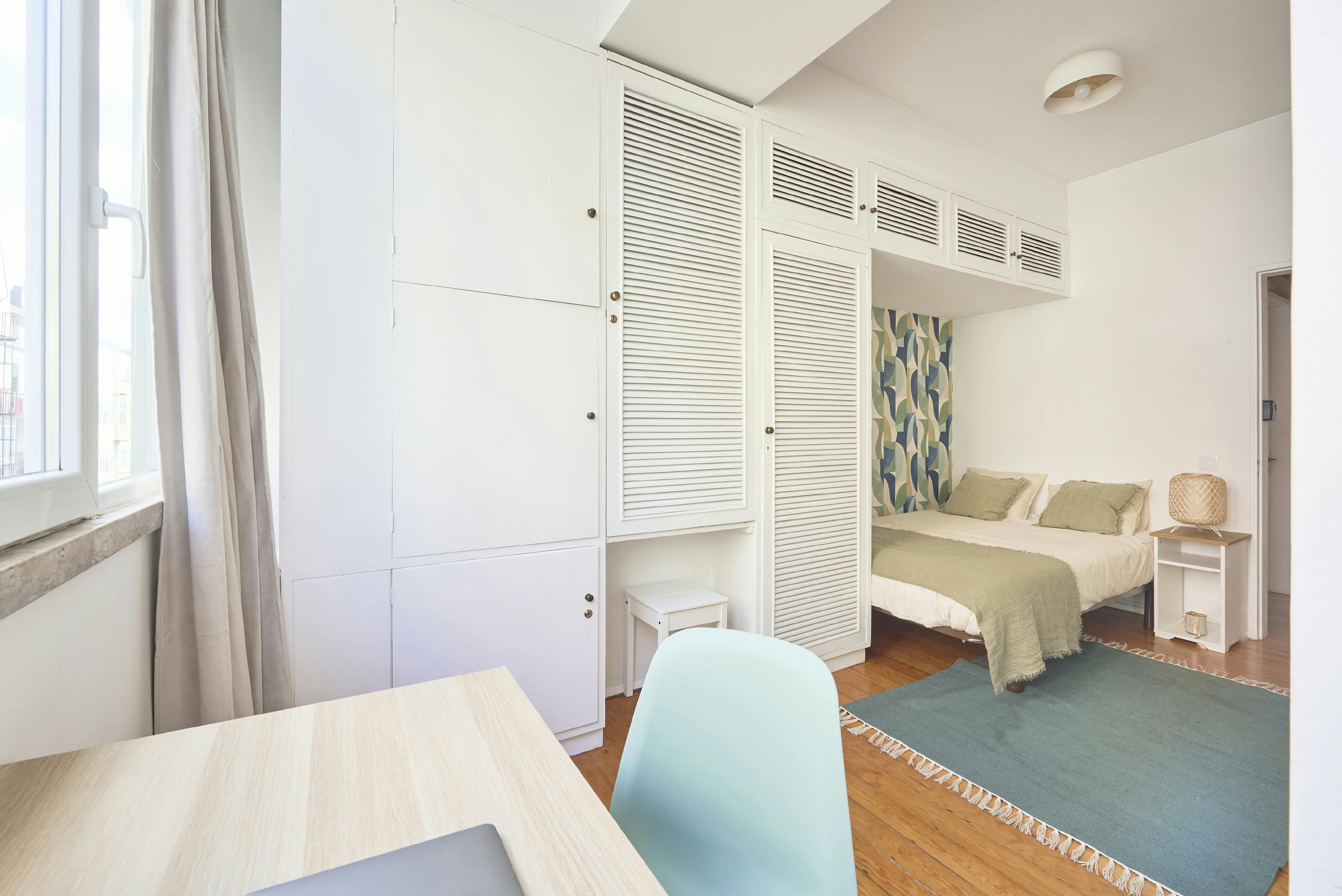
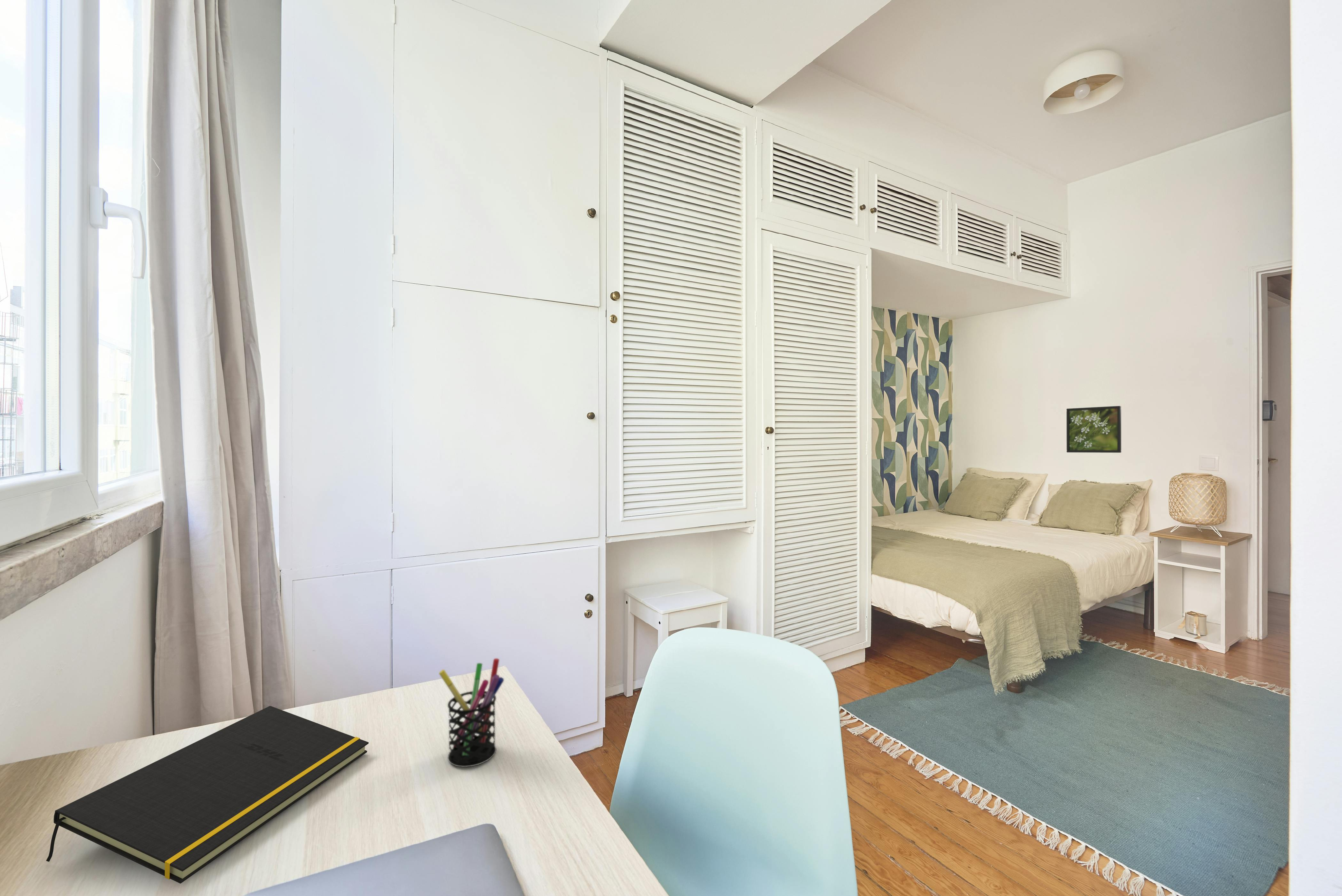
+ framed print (1093, 430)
+ notepad (234, 777)
+ pen holder (476, 705)
